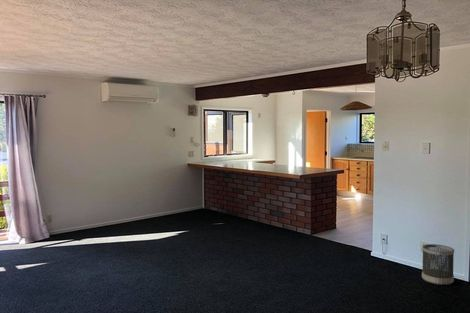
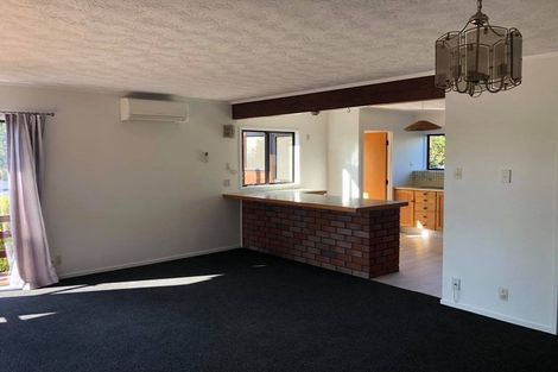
- wastebasket (437, 263)
